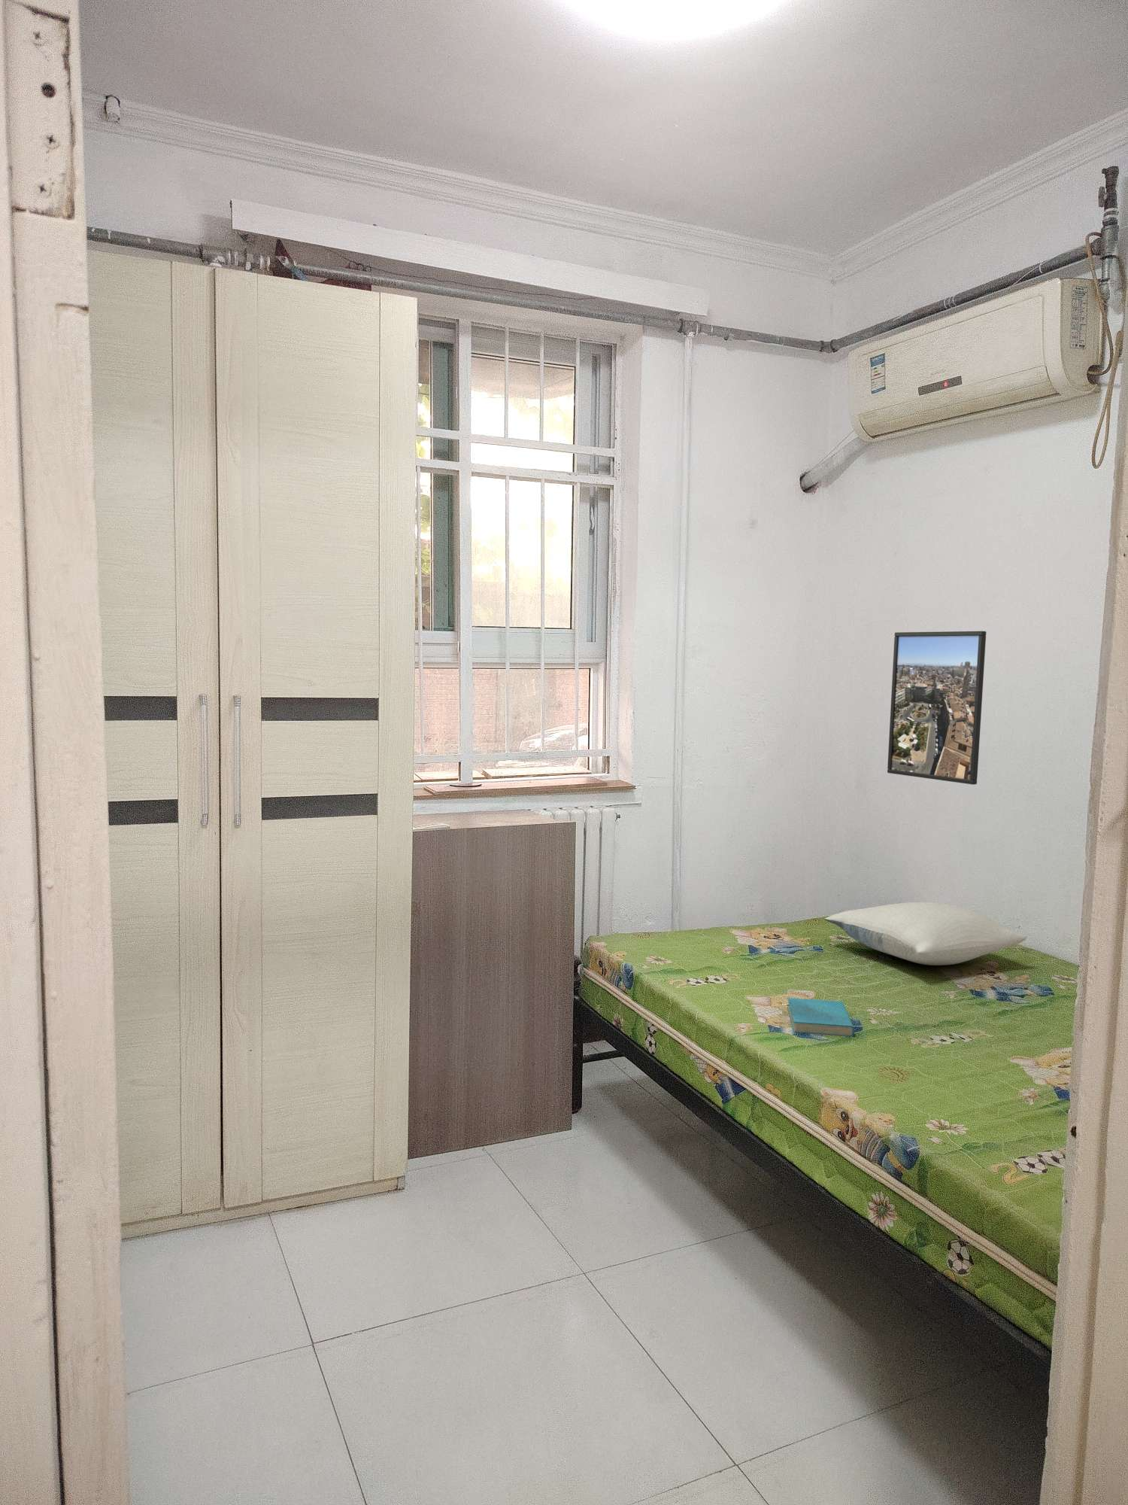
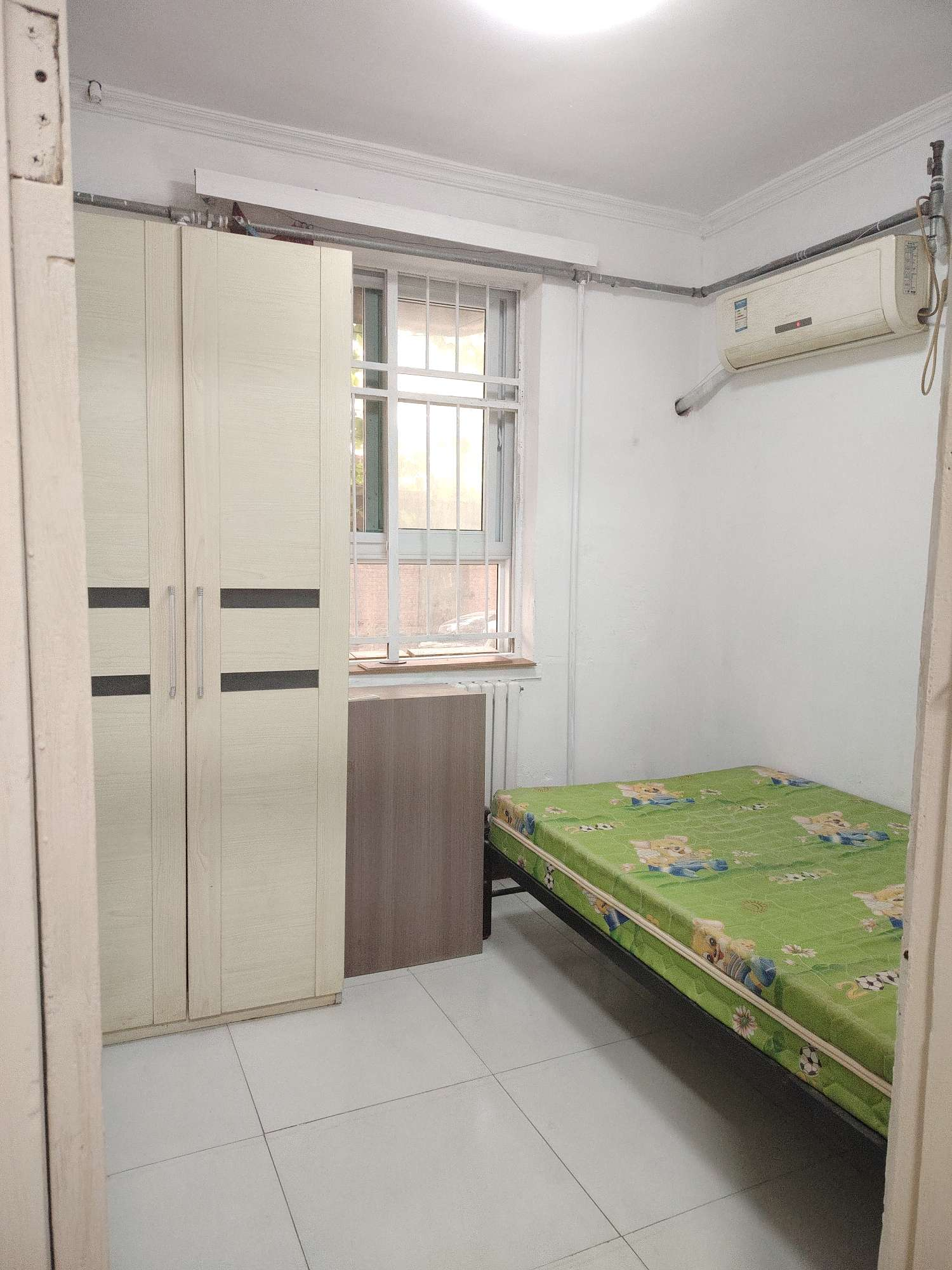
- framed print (934, 705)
- book (819, 1017)
- pillow (921, 929)
